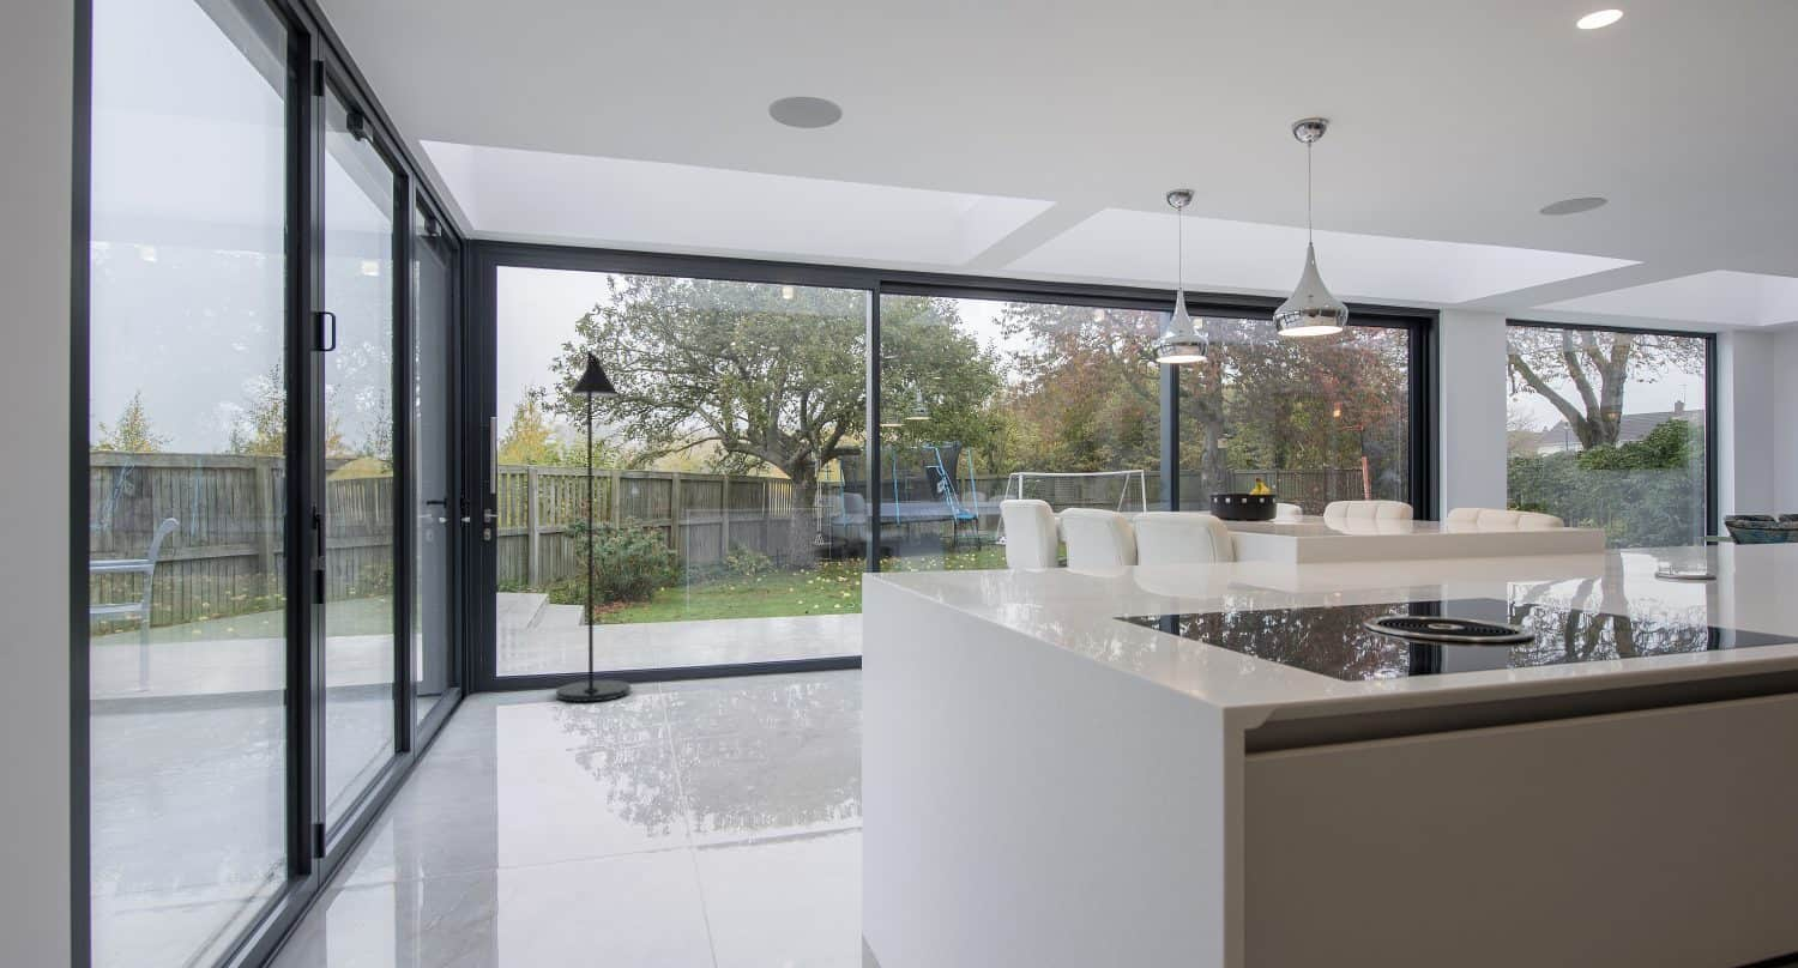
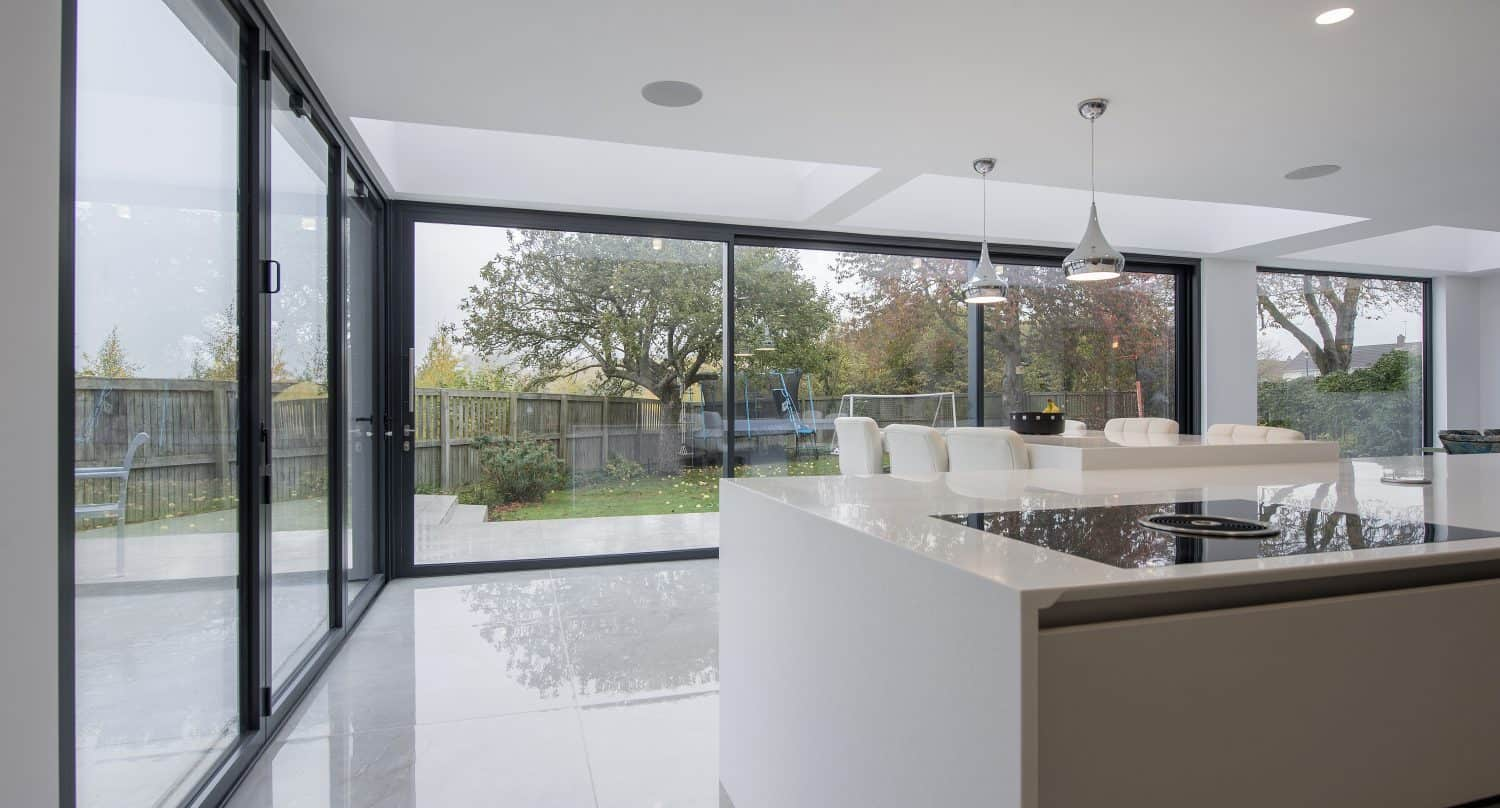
- floor lamp (591, 524)
